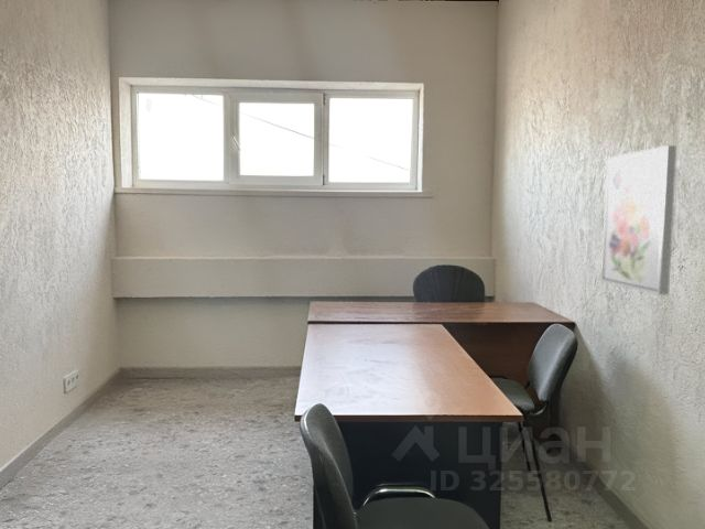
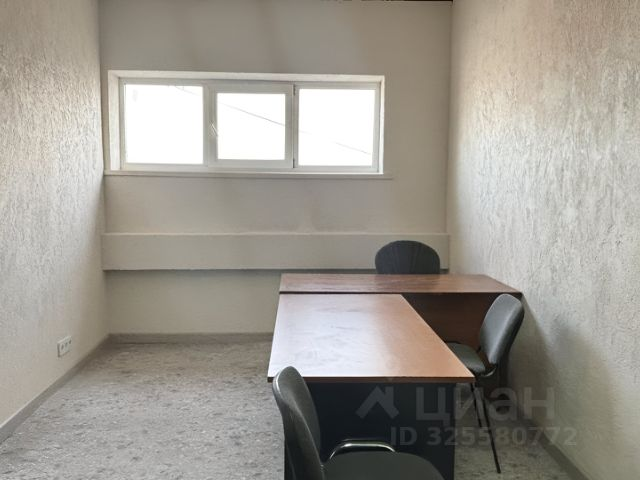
- wall art (634, 220)
